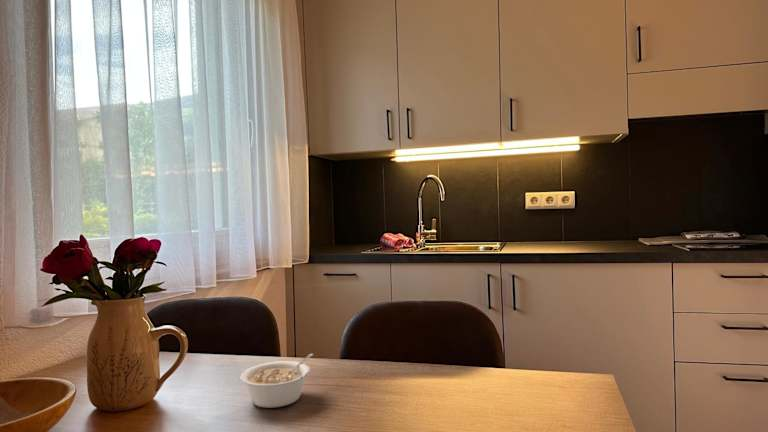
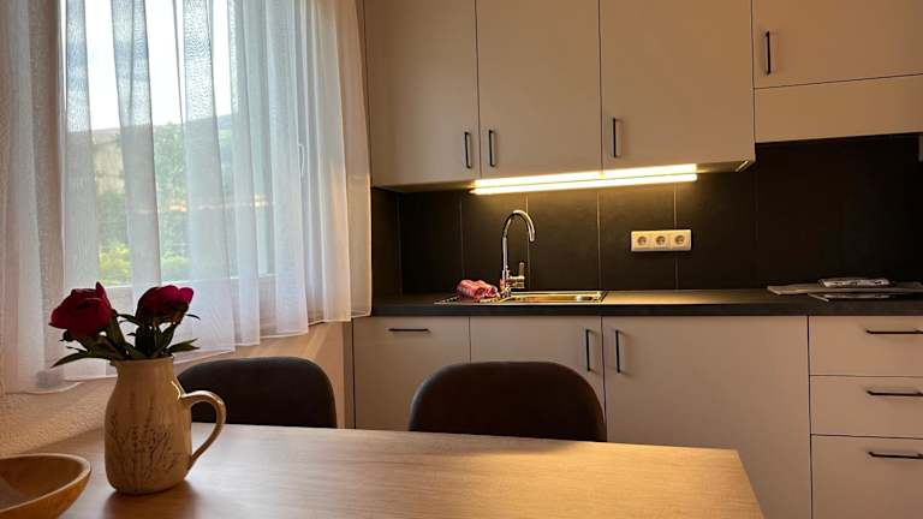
- legume (276, 381)
